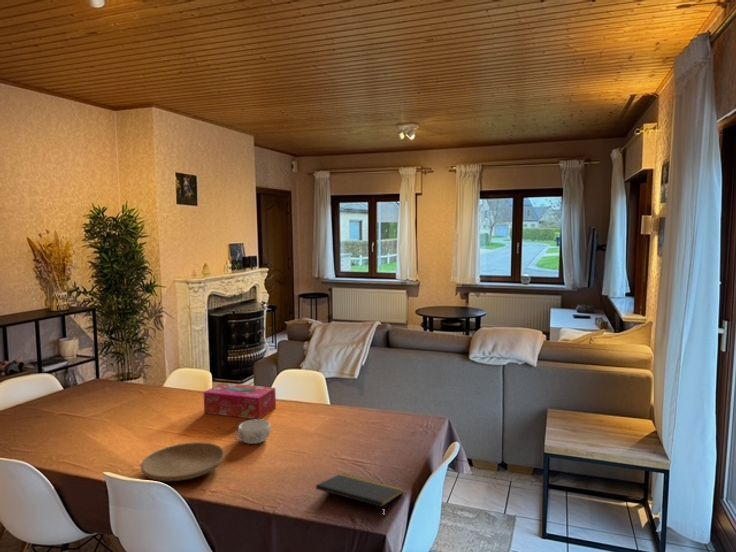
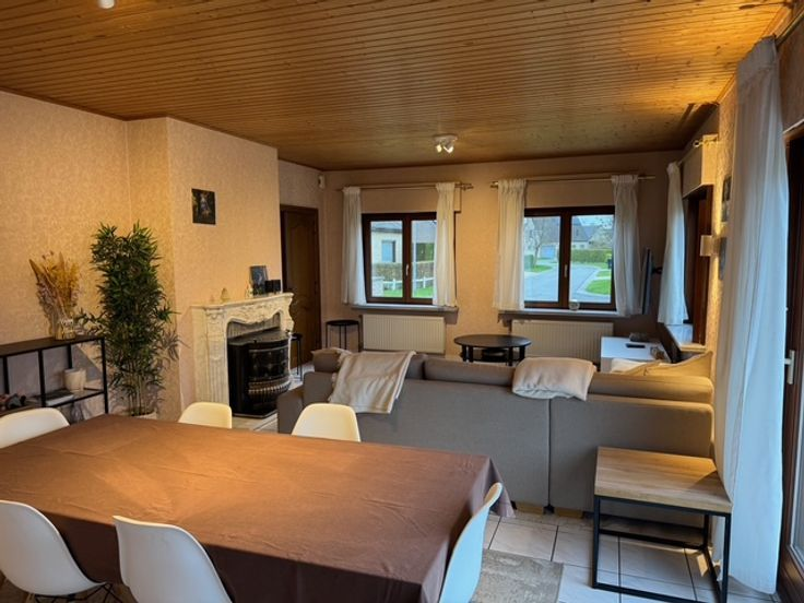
- plate (184, 464)
- tissue box (240, 400)
- notepad (360, 488)
- decorative bowl (252, 433)
